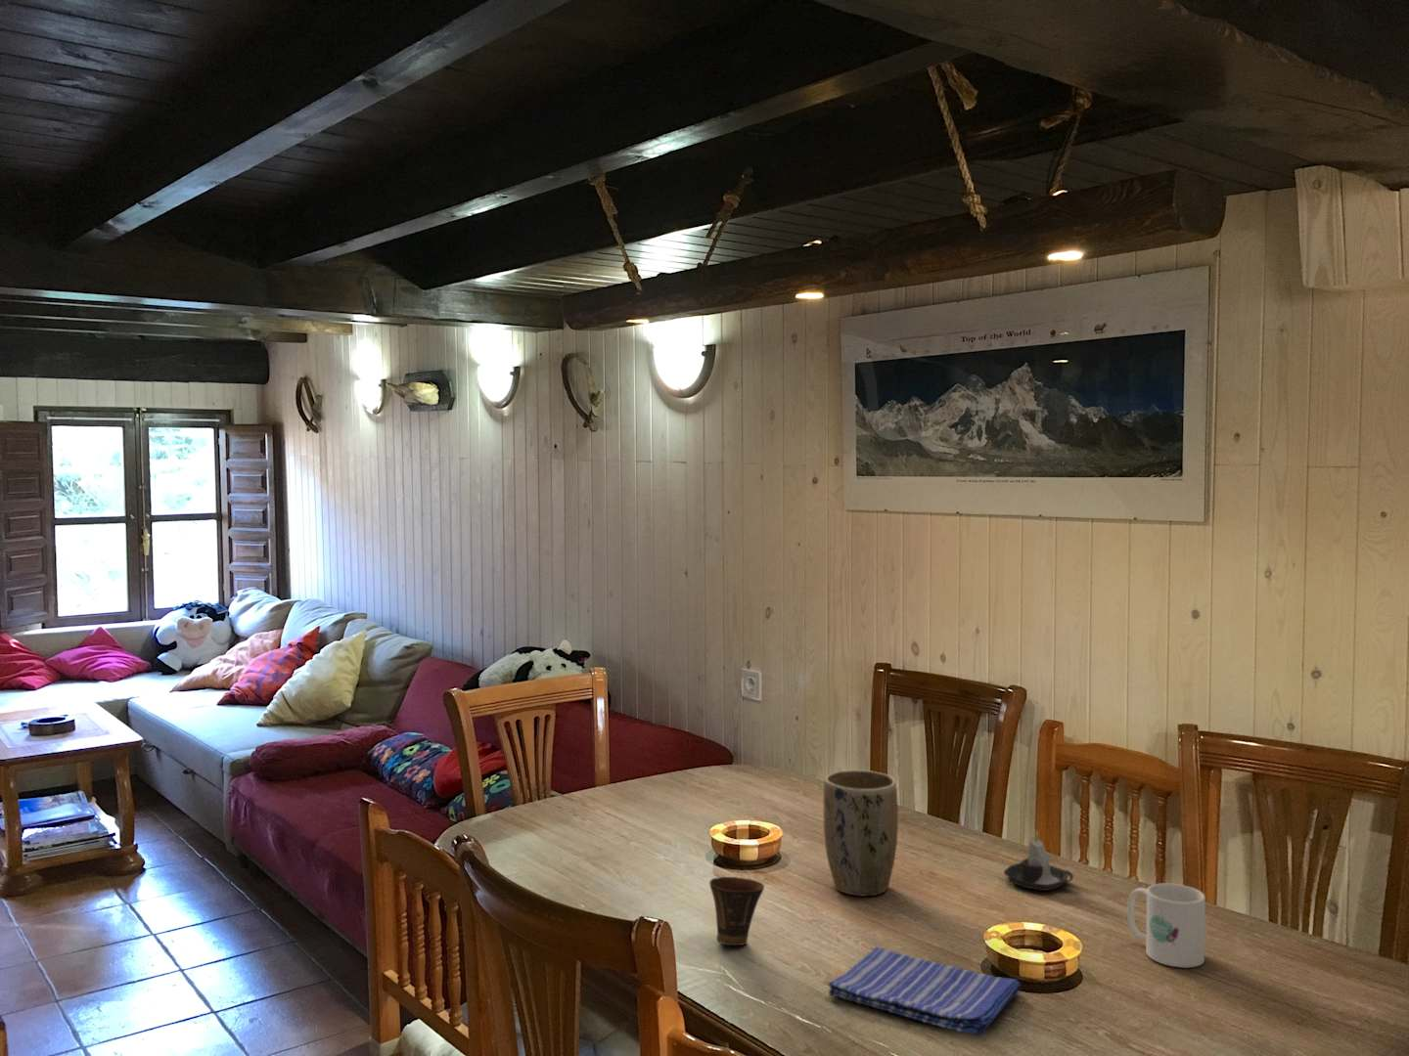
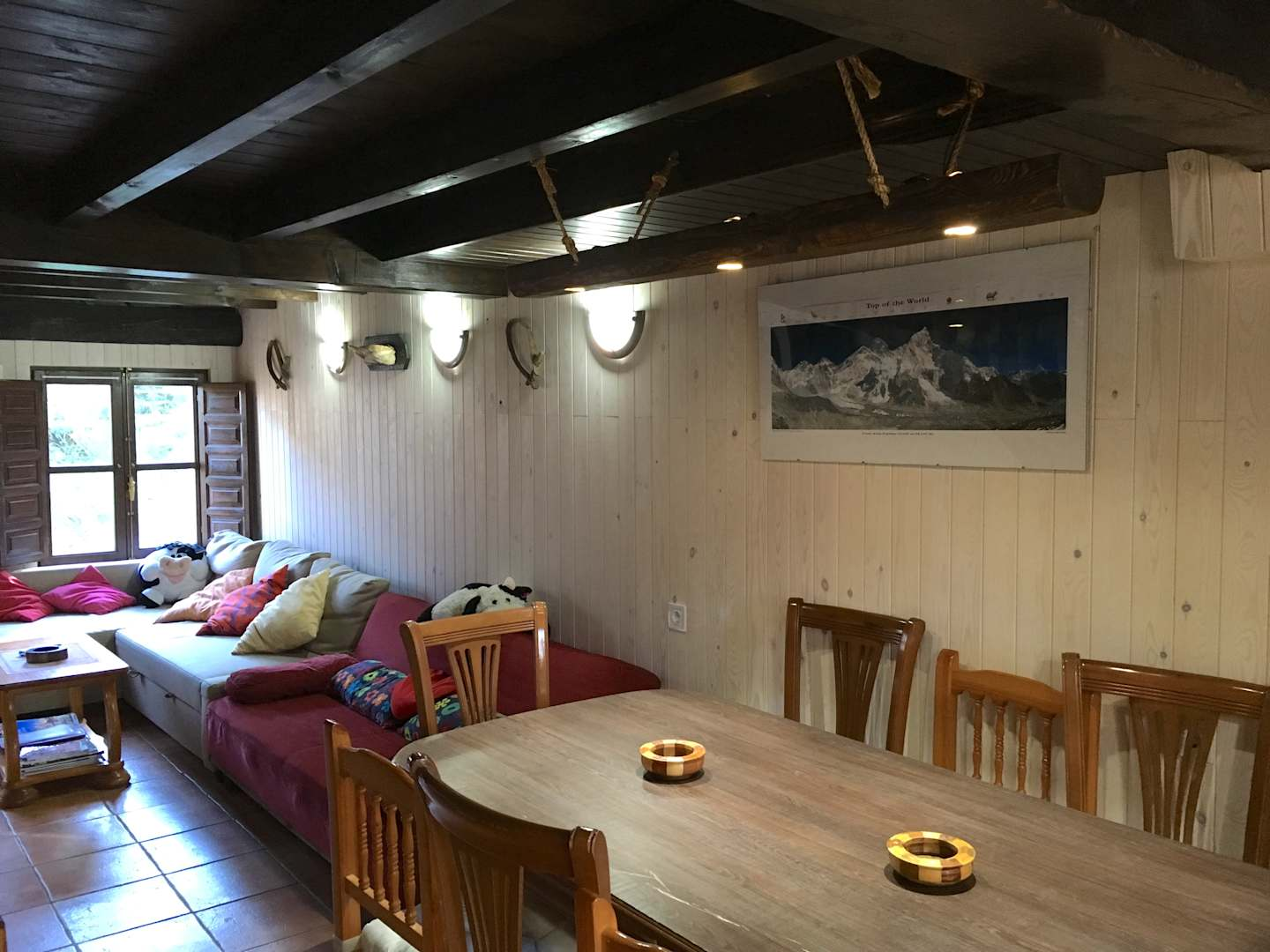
- plant pot (860, 833)
- dish towel (924, 985)
- cup (737, 911)
- mug (1164, 920)
- candle (1041, 855)
